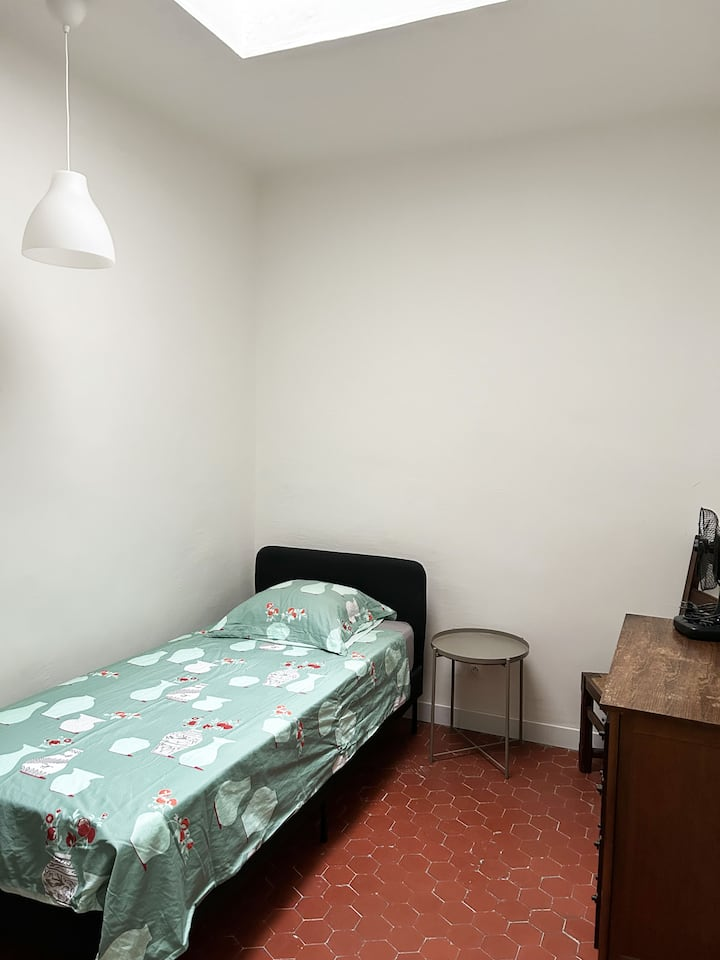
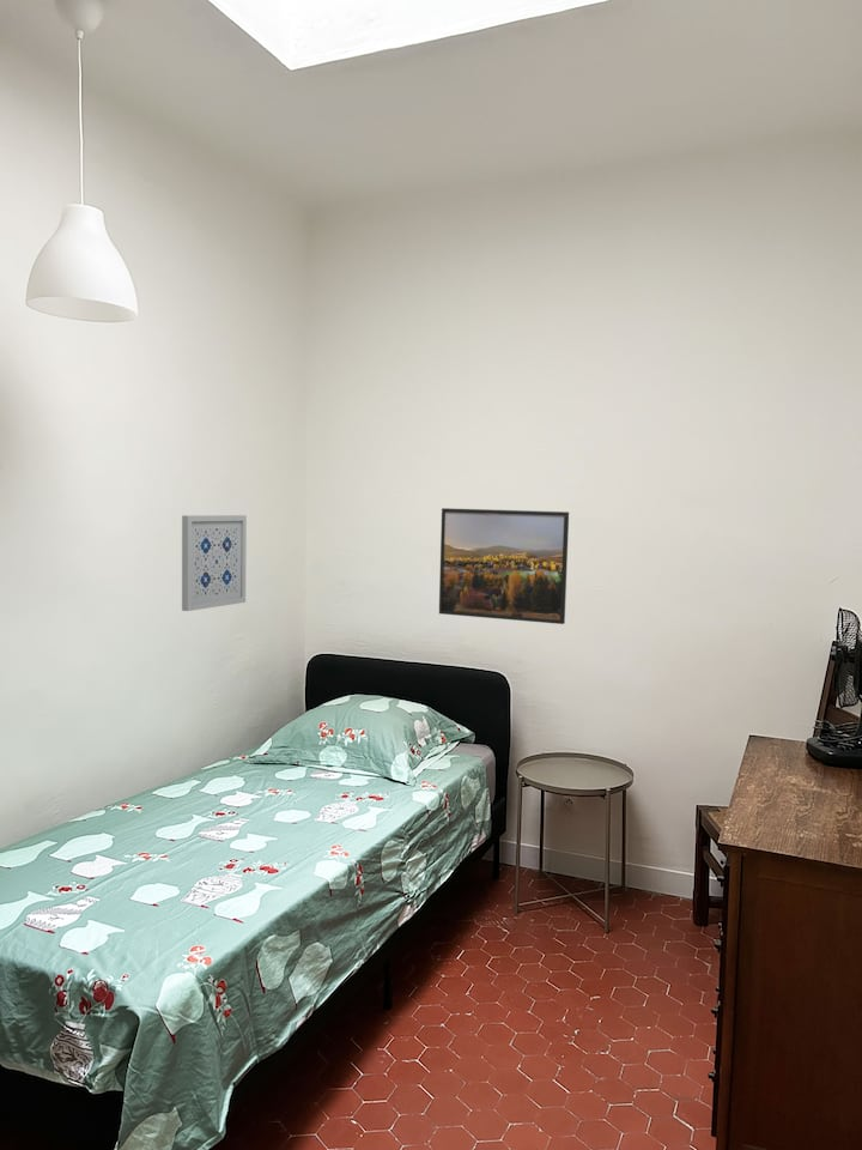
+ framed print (502, 564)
+ wall art (214, 561)
